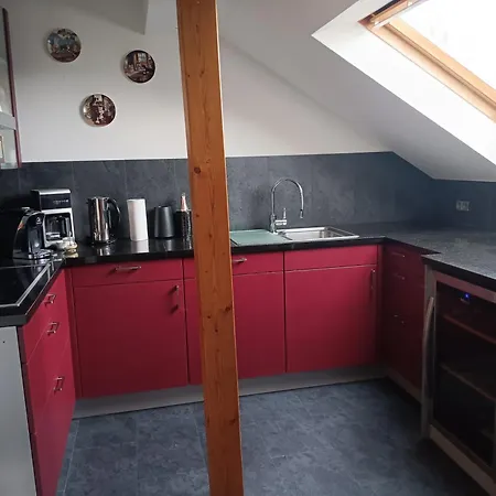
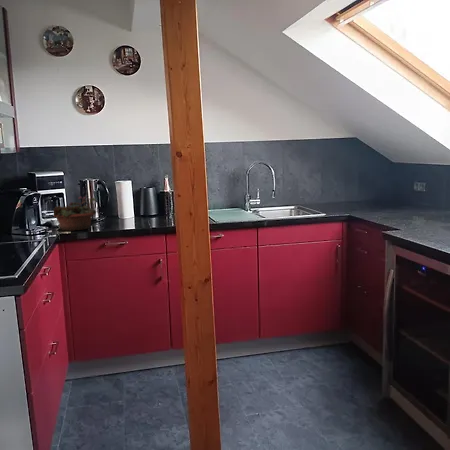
+ succulent planter (75, 213)
